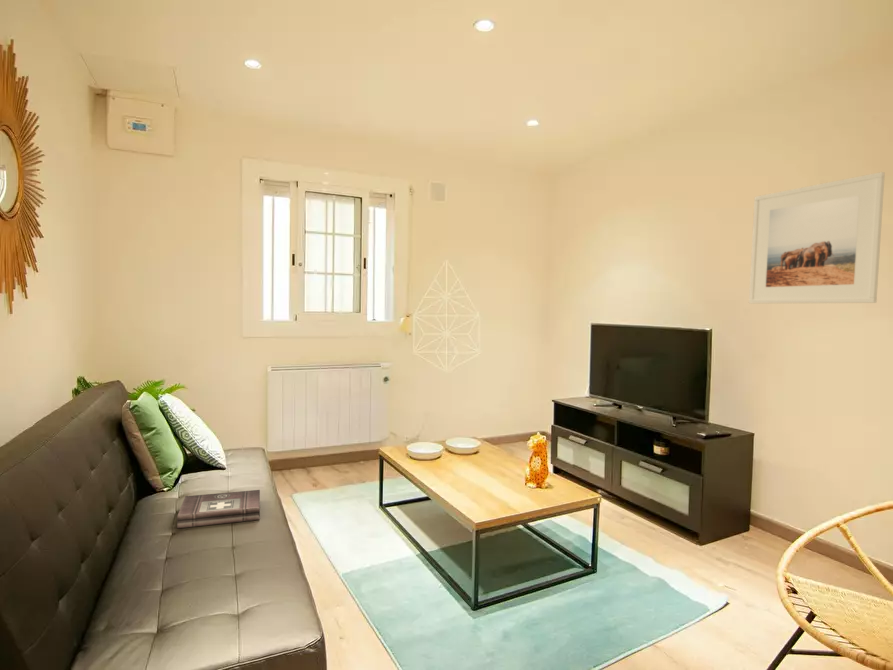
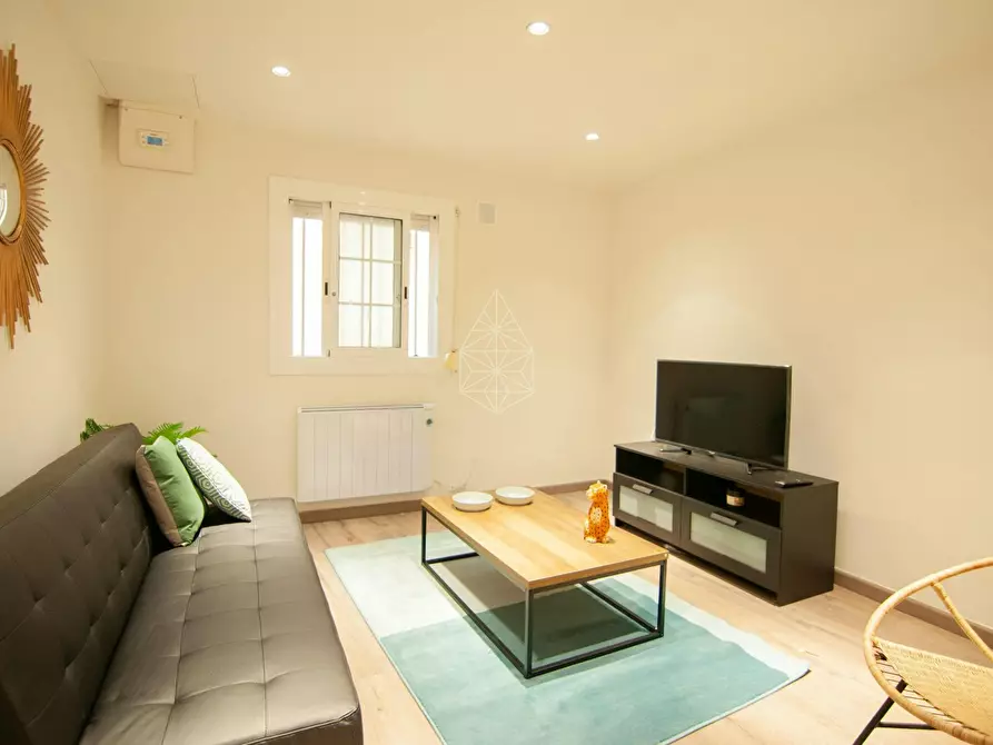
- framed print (809, 244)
- first aid kit (221, 507)
